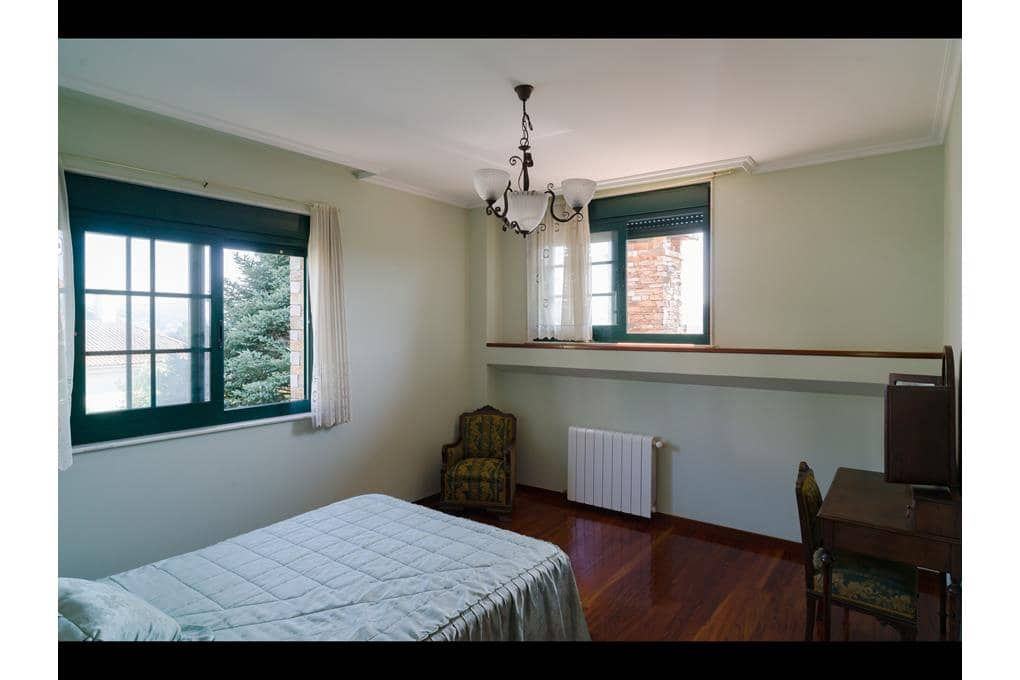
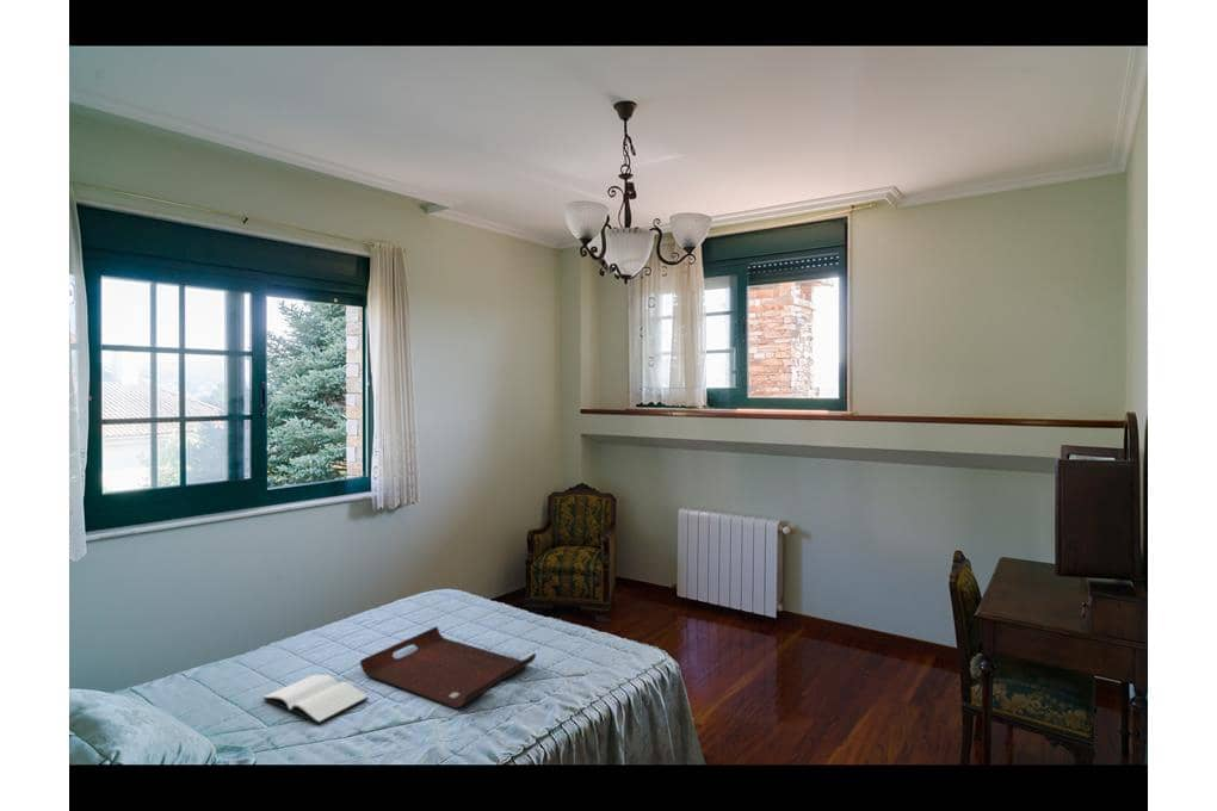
+ book (315, 694)
+ serving tray (449, 663)
